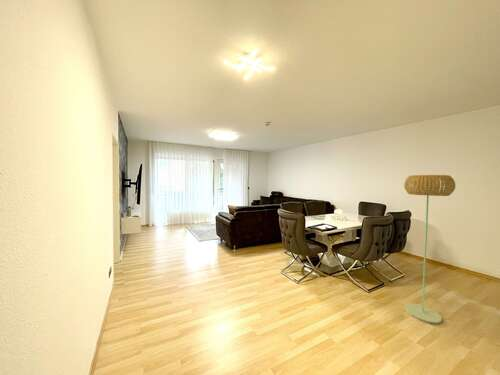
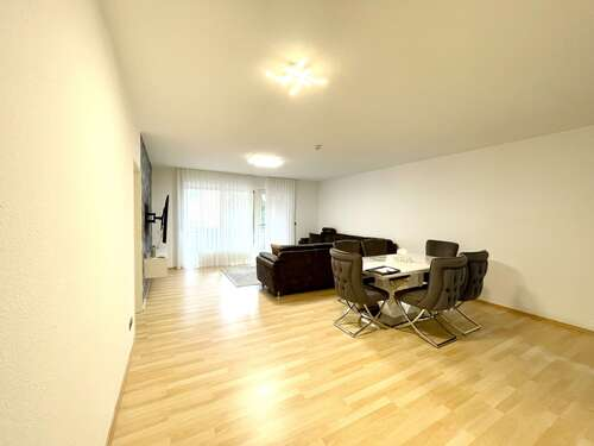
- floor lamp (425, 245)
